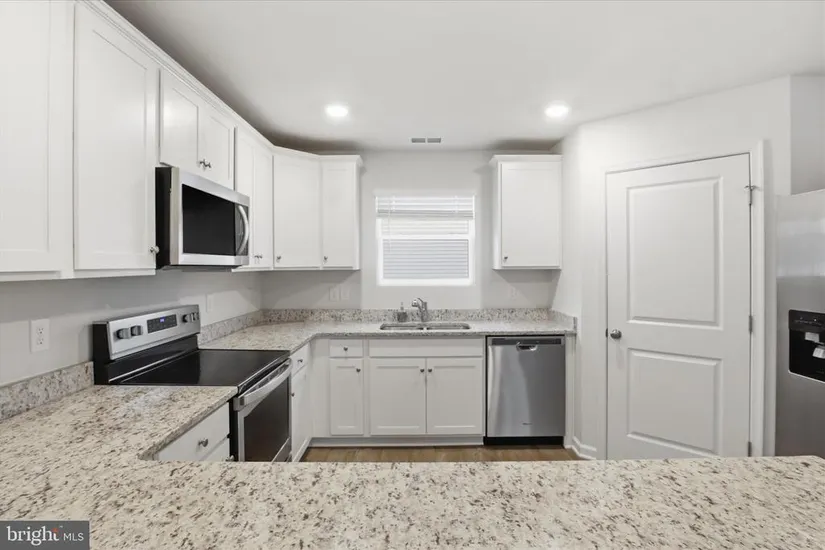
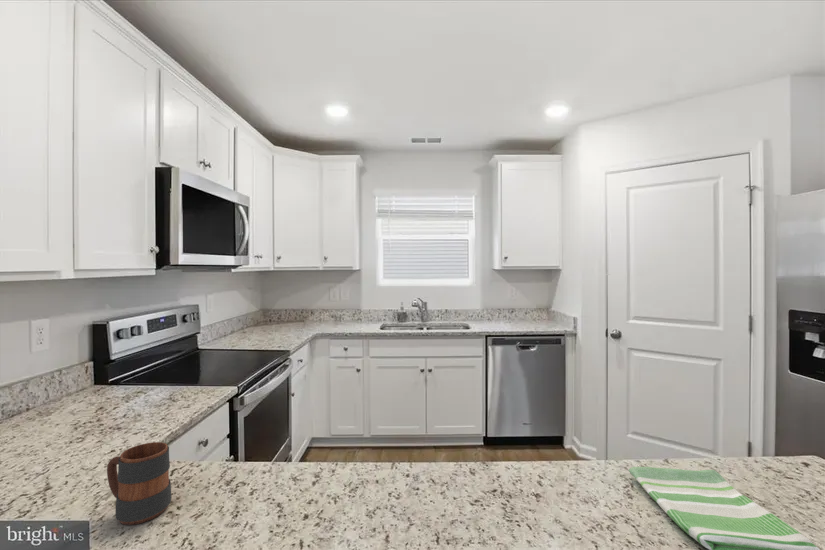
+ mug (136, 480)
+ dish towel (709, 504)
